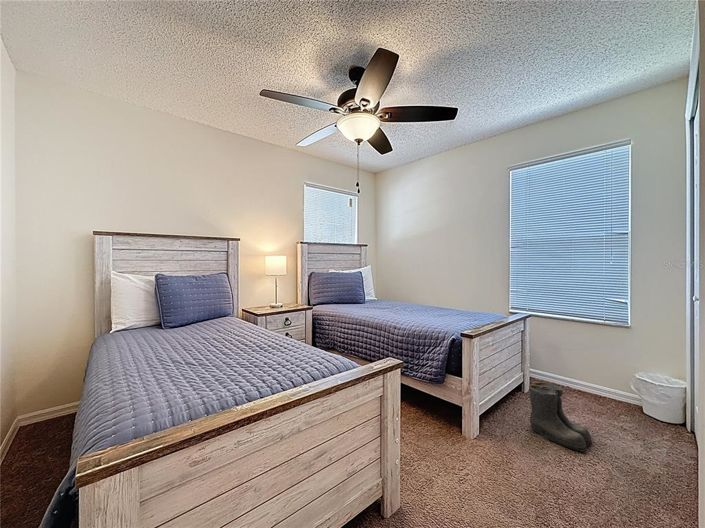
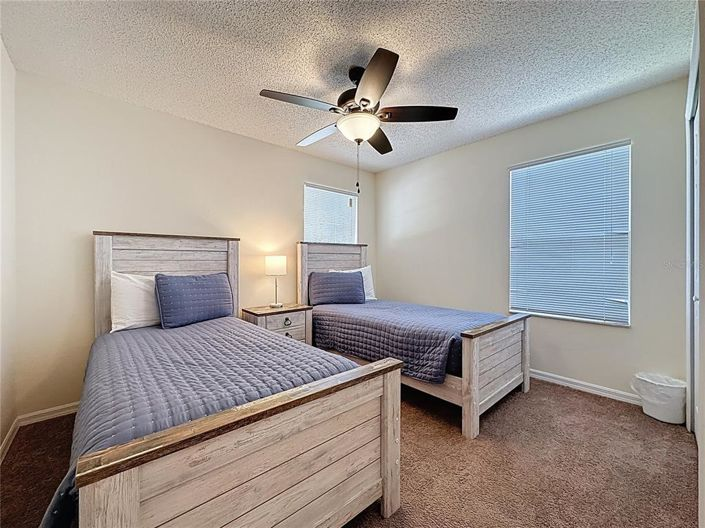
- boots (558, 412)
